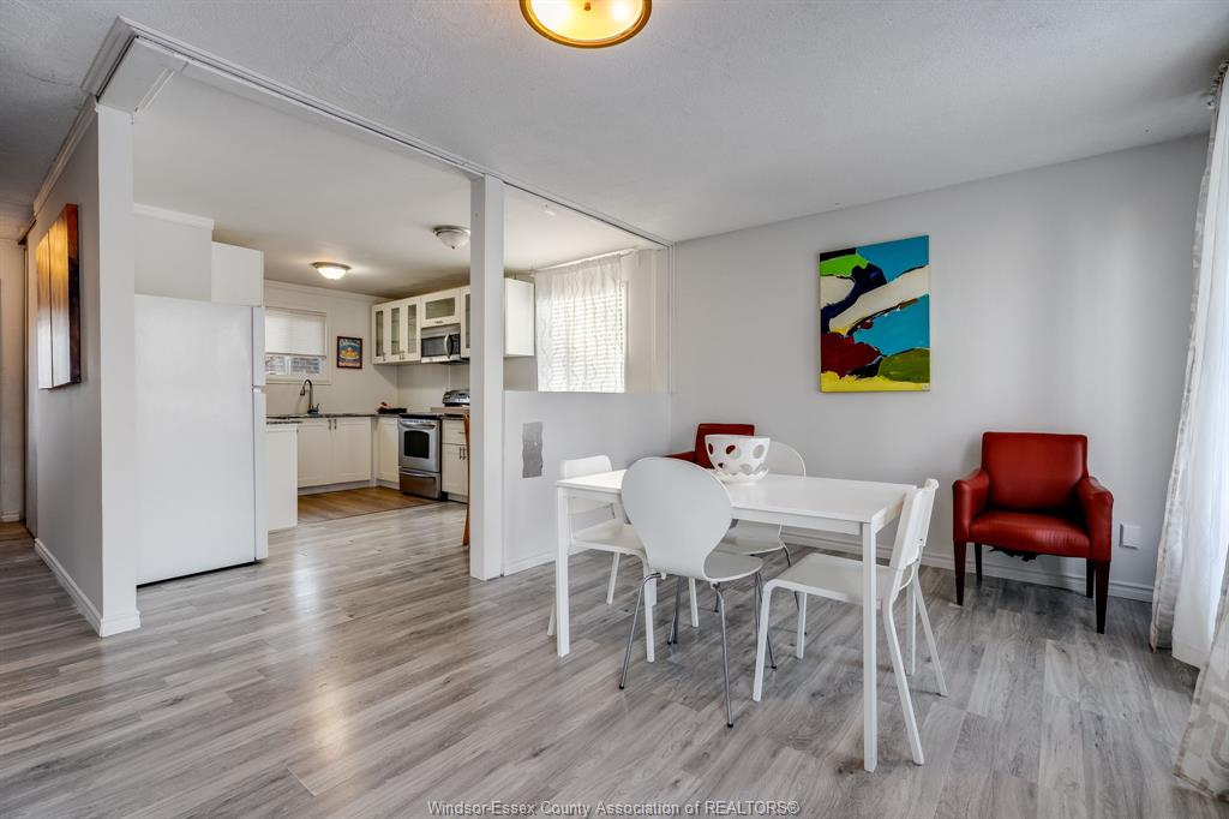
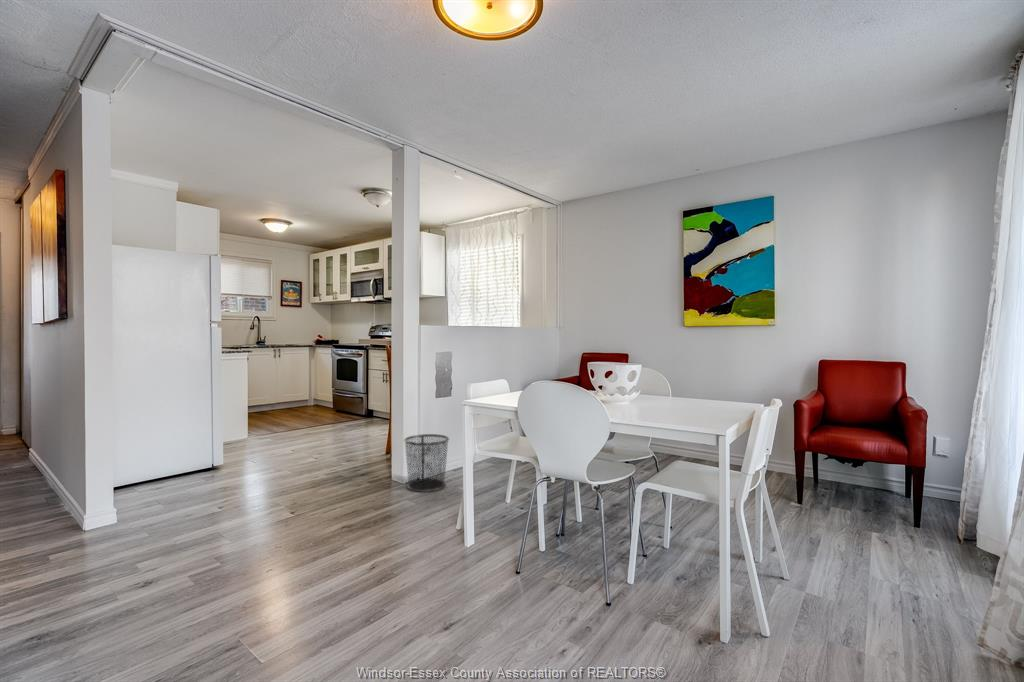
+ waste bin (426, 462)
